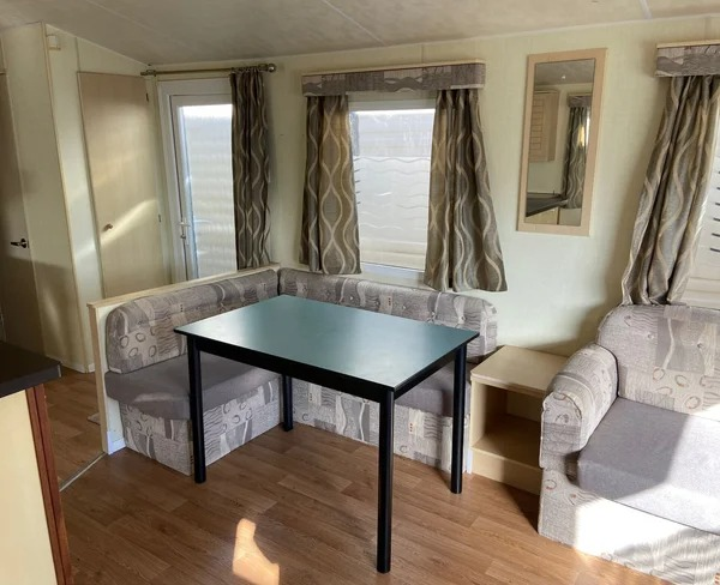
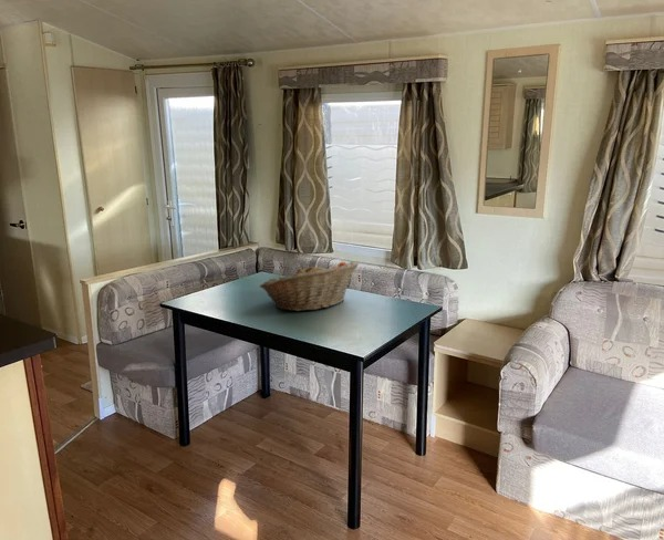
+ fruit basket (311, 282)
